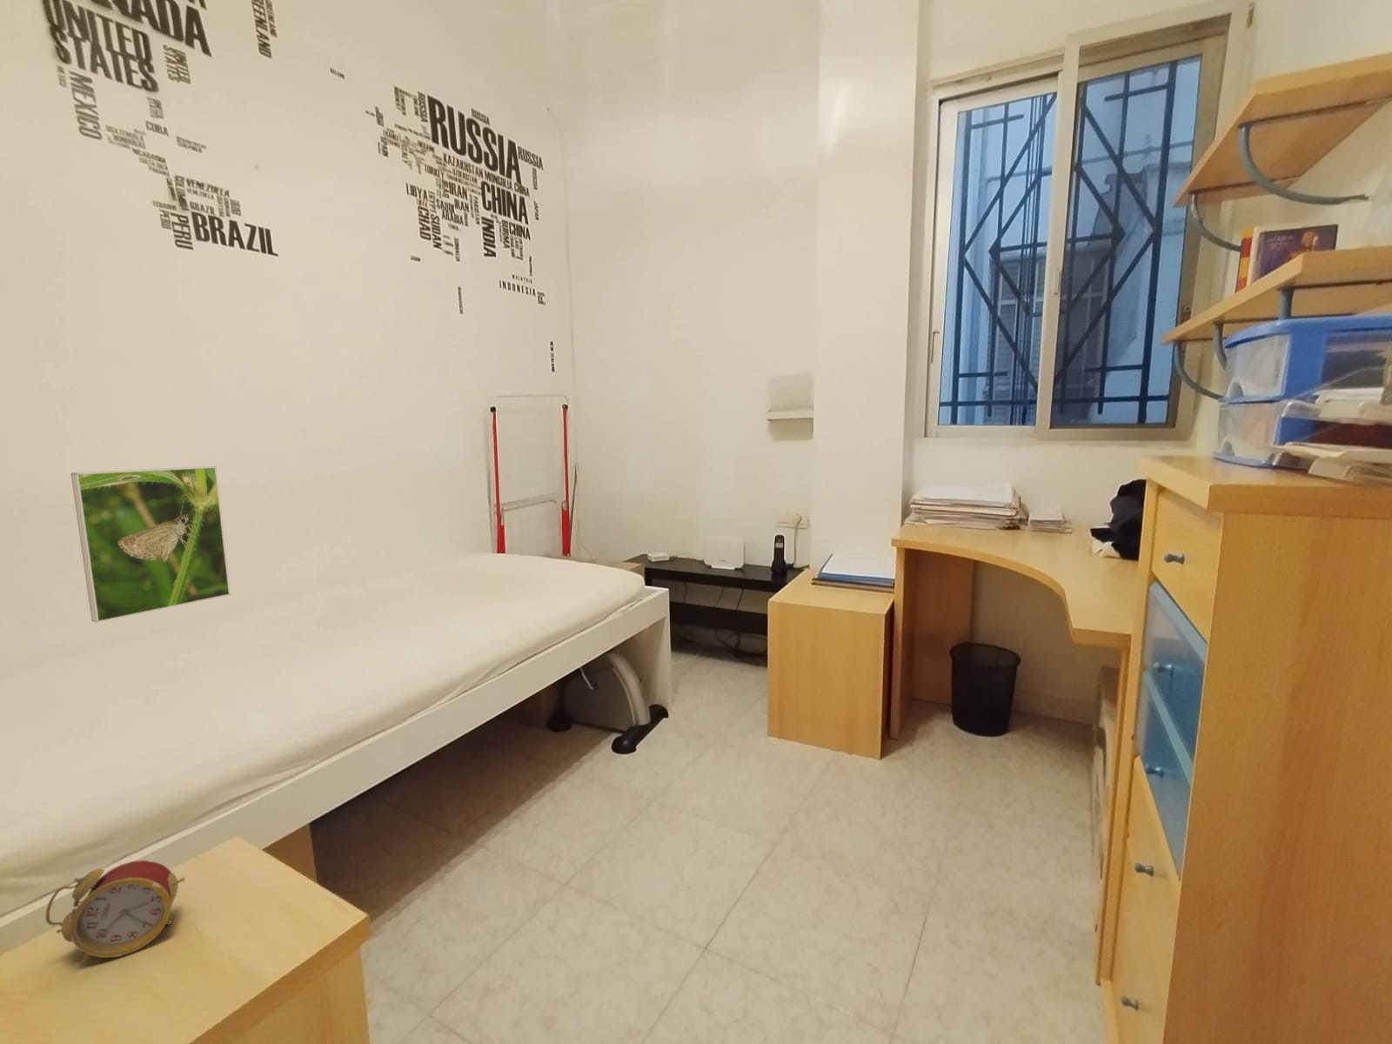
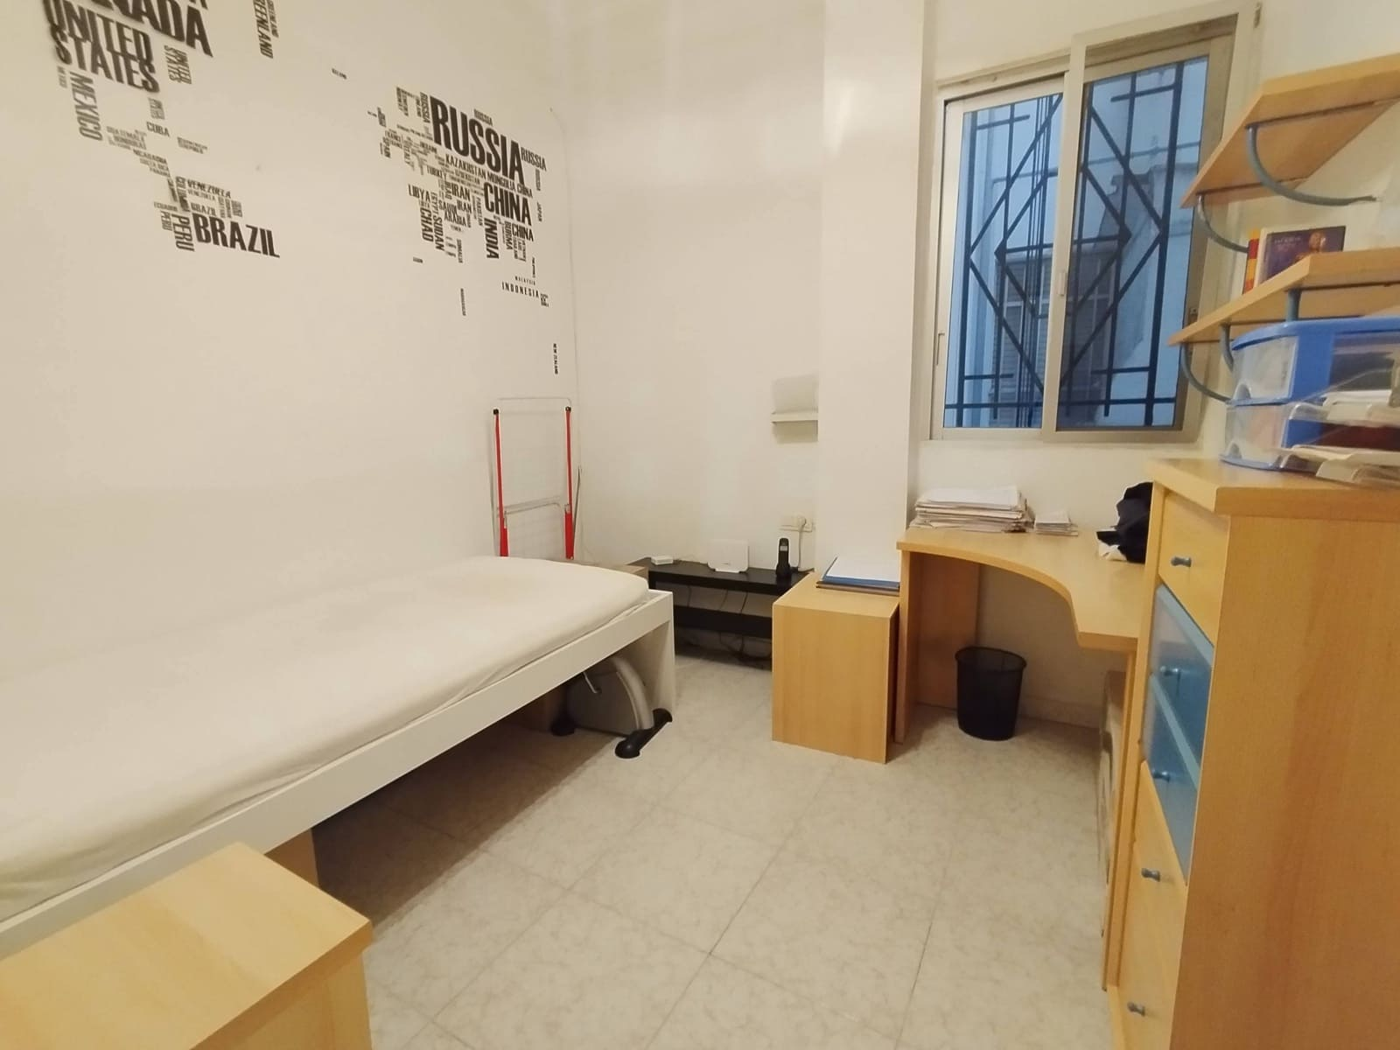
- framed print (158, 538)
- alarm clock (119, 904)
